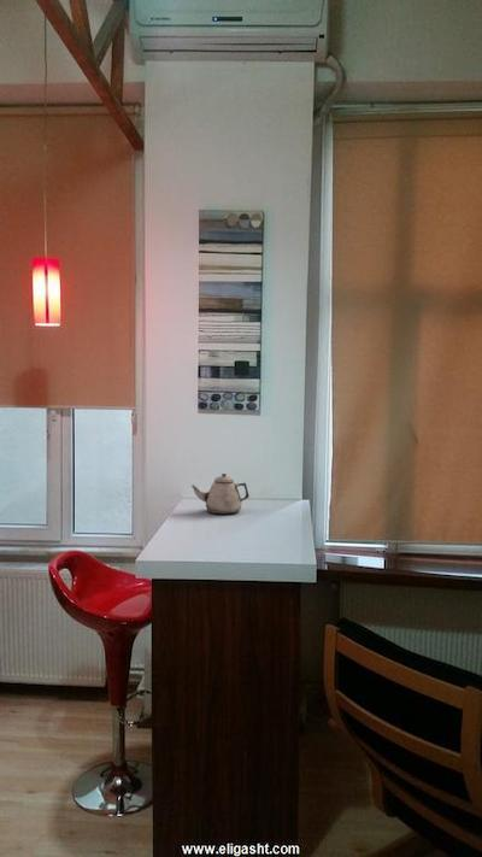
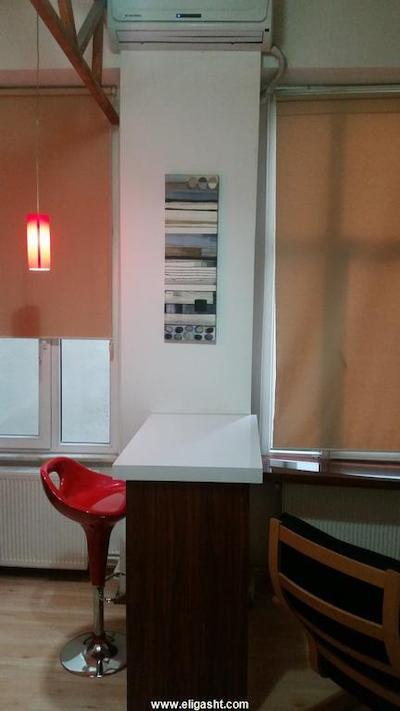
- teapot (219, 492)
